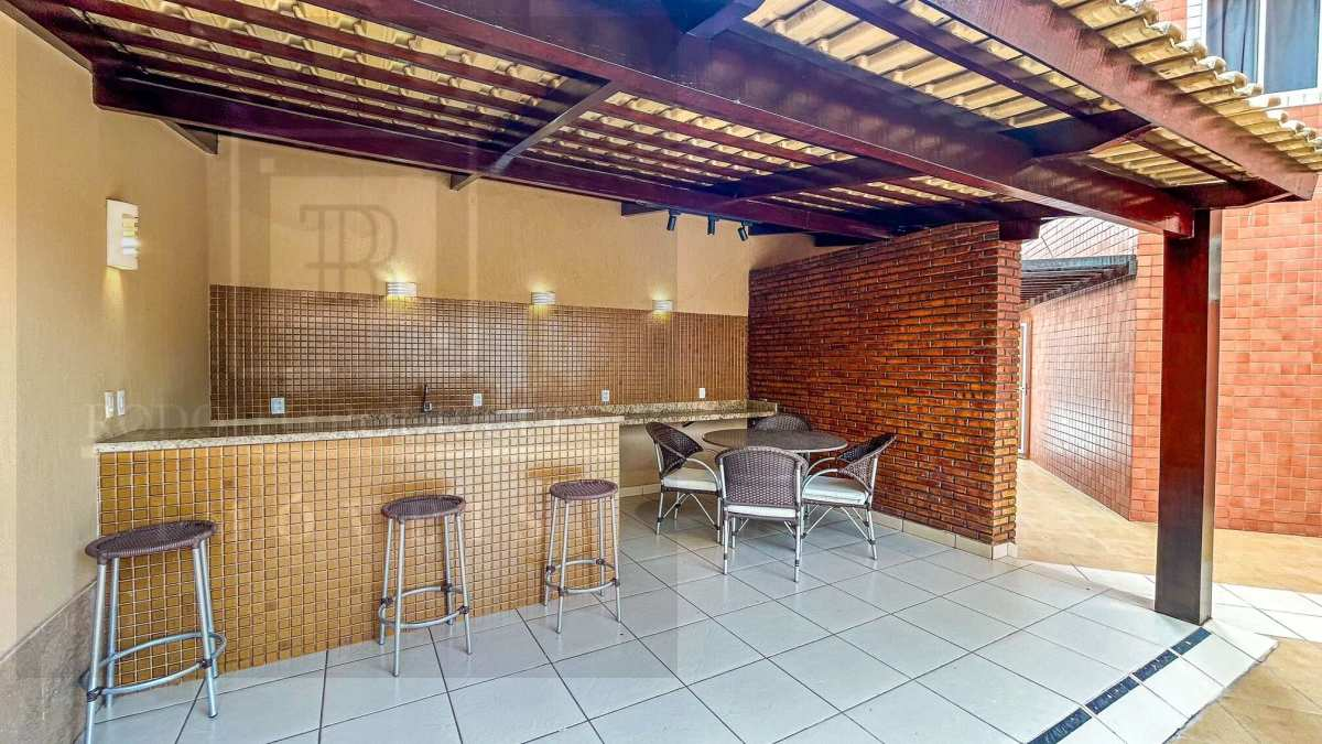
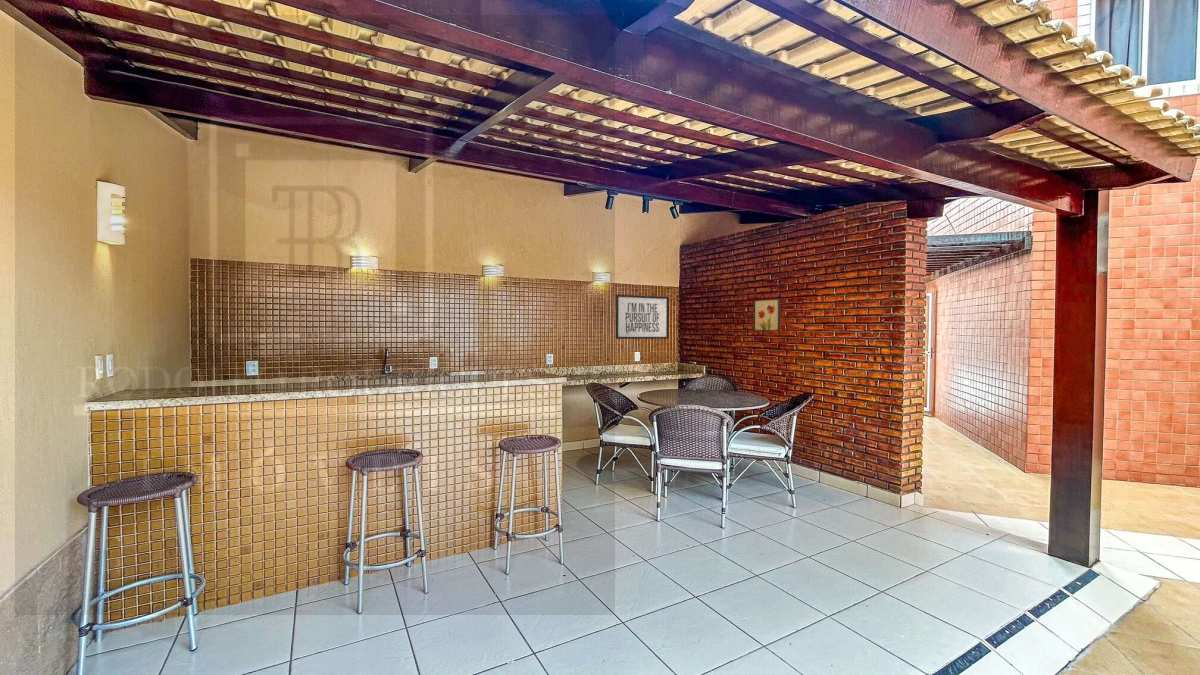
+ wall art (766, 315)
+ mirror (643, 317)
